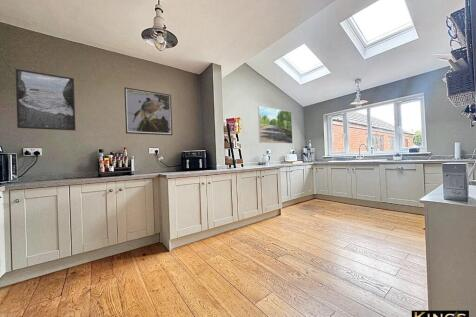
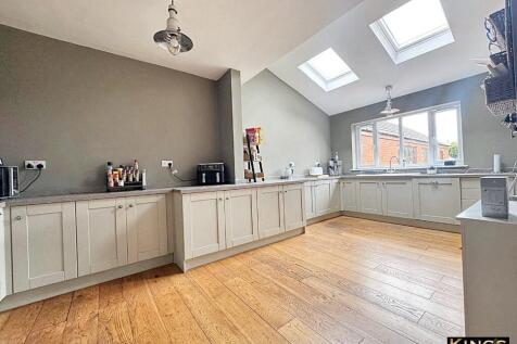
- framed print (149, 112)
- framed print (47, 101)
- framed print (276, 126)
